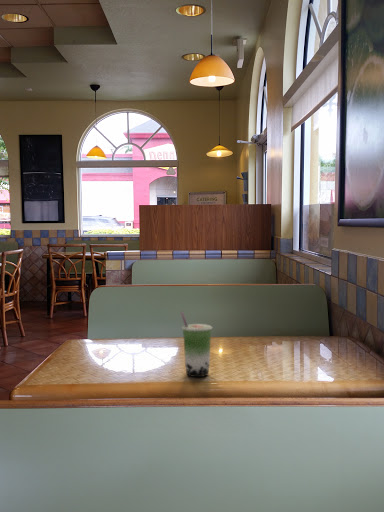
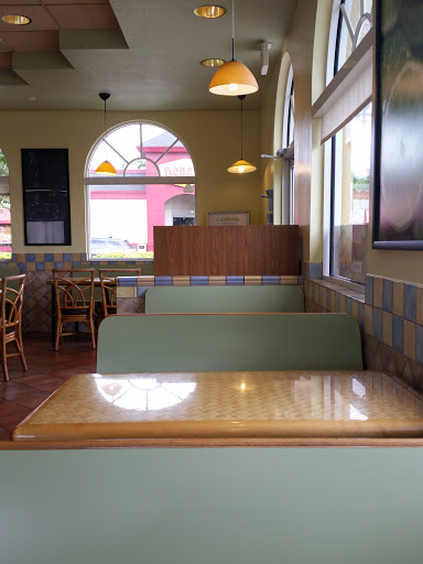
- beverage cup (197, 343)
